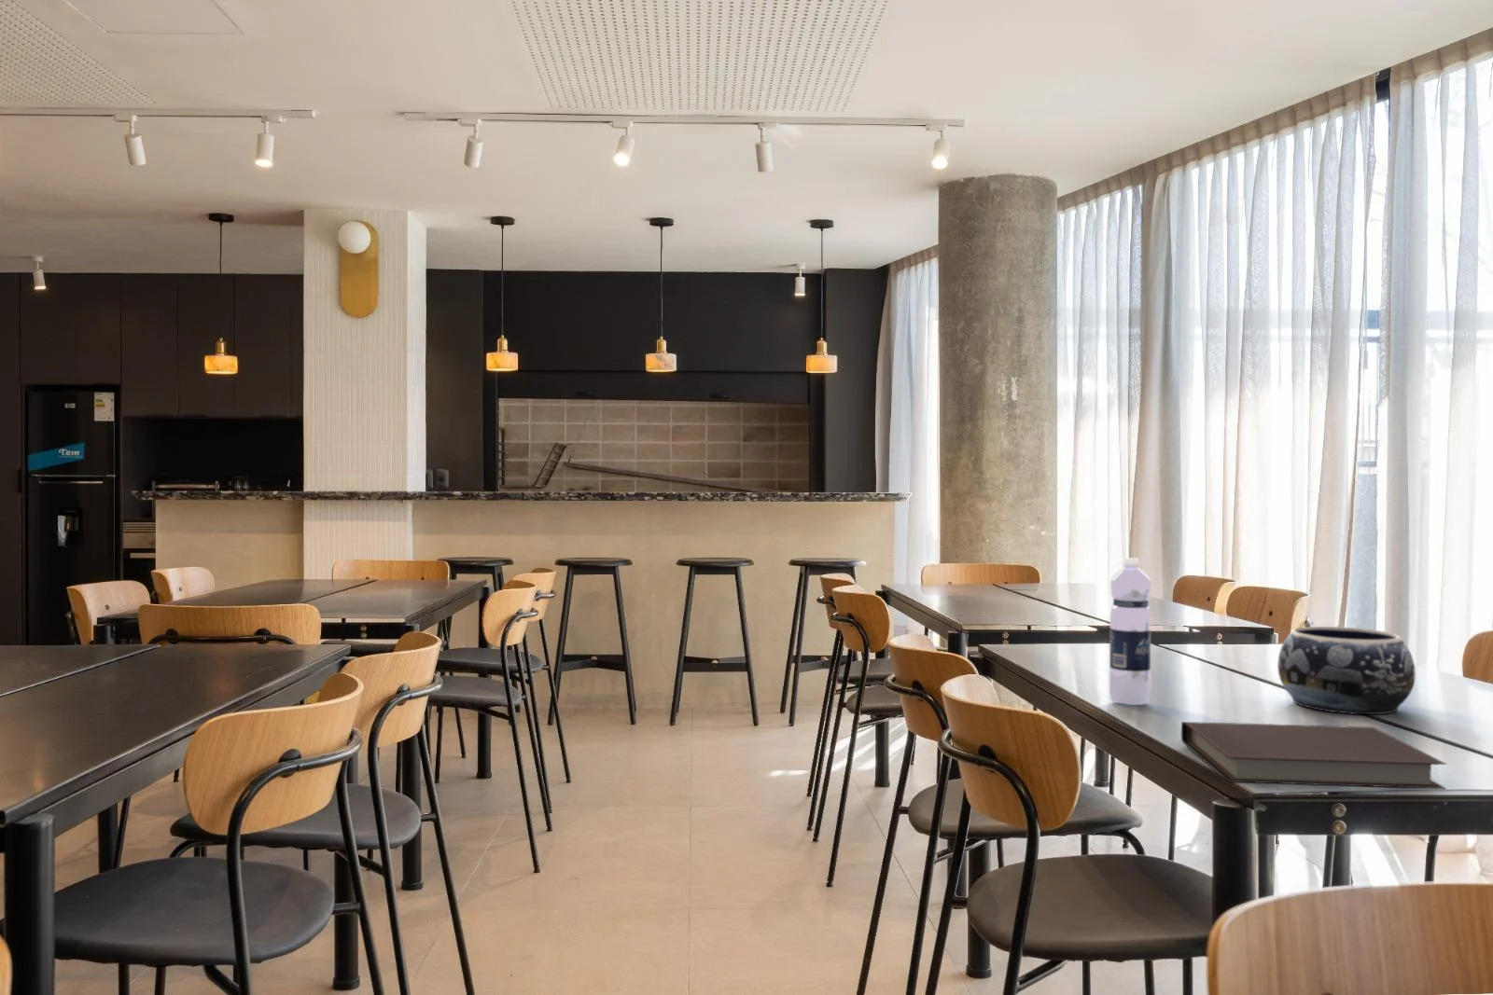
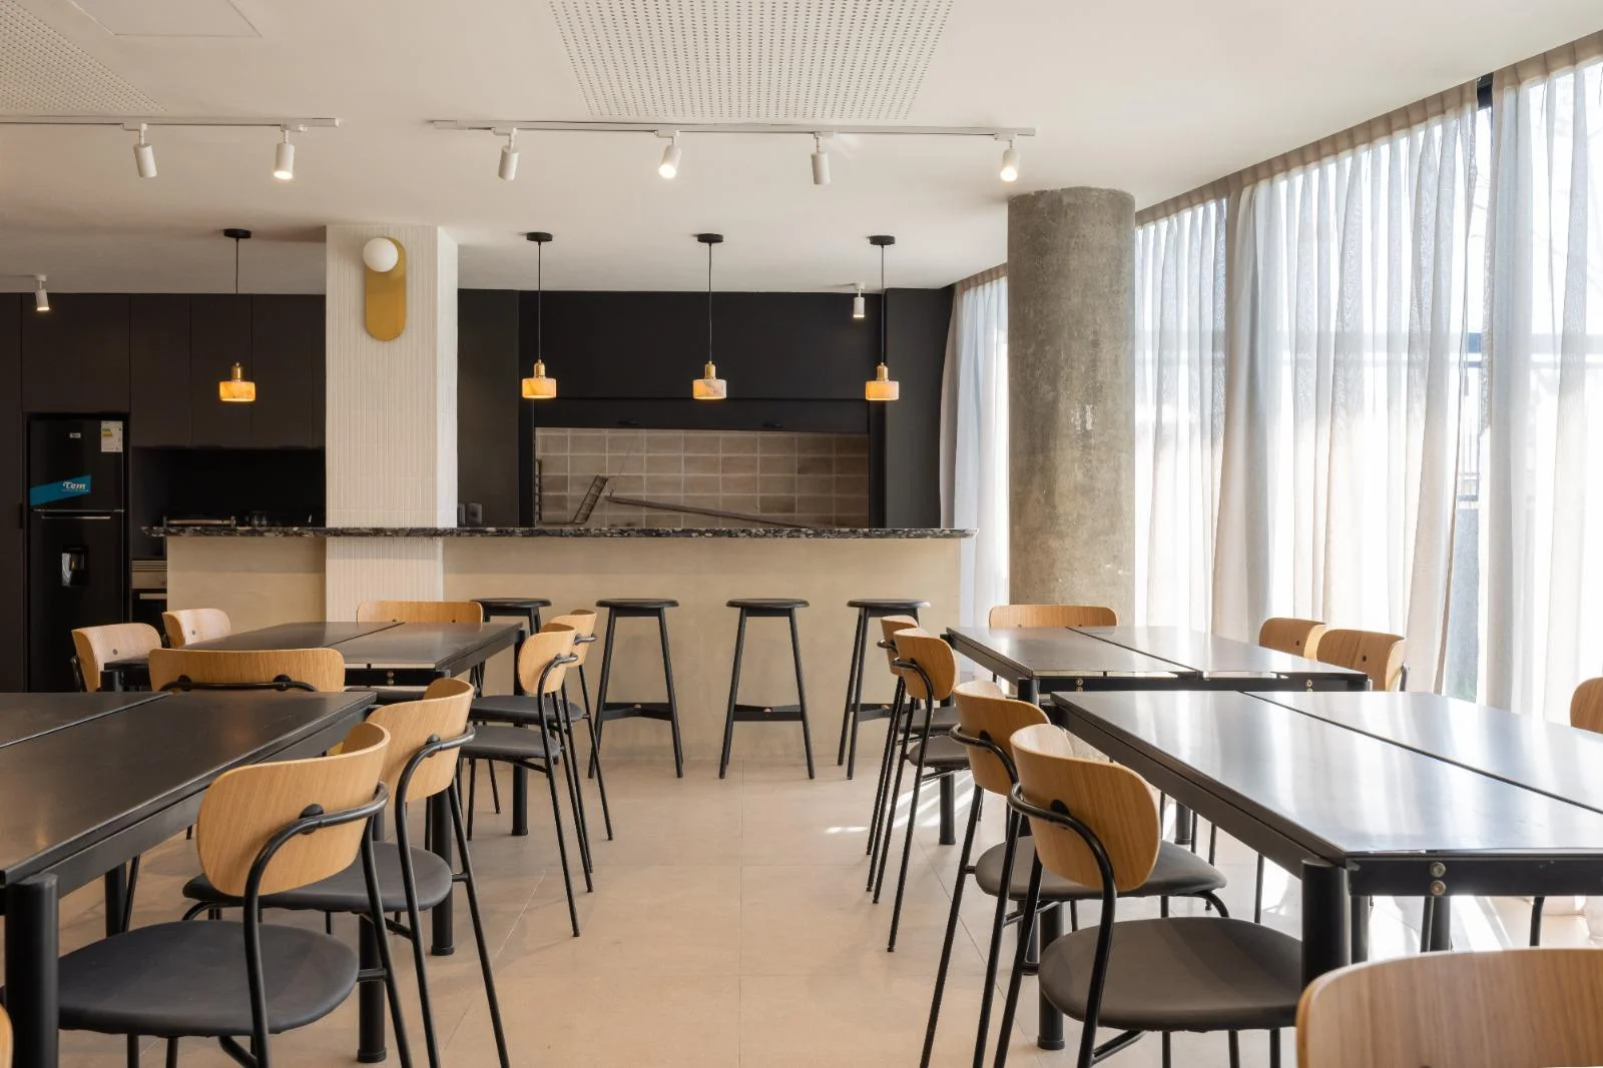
- water bottle (1130, 631)
- decorative bowl (1344, 669)
- notebook (1303, 752)
